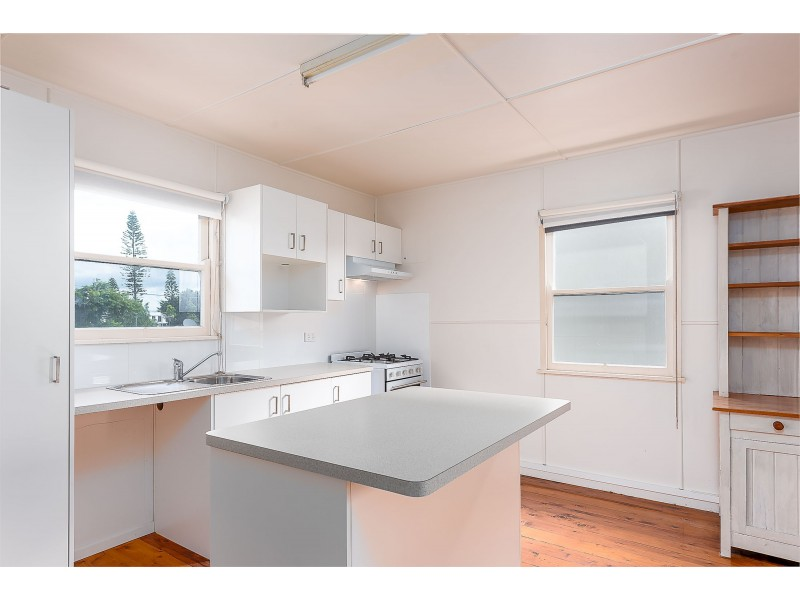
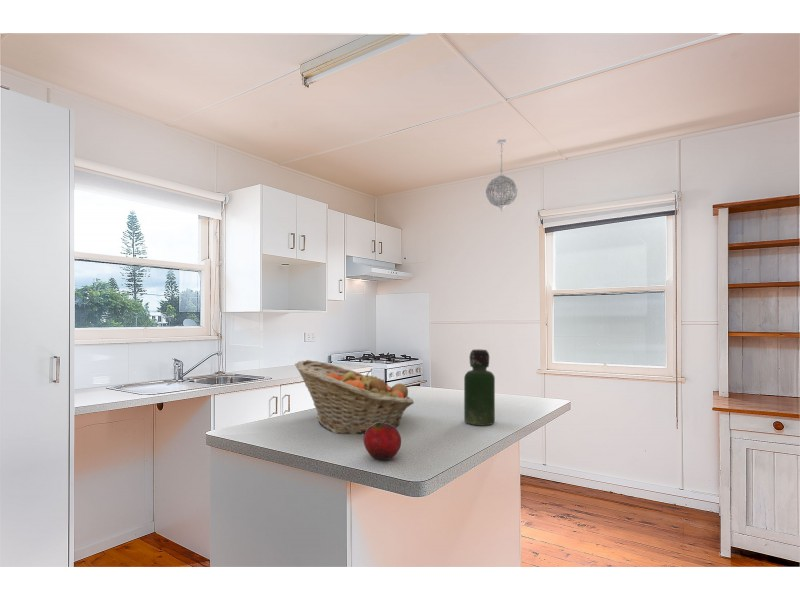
+ pendant light (501, 176)
+ fruit (382, 439)
+ fruit basket (353, 391)
+ bottle (479, 386)
